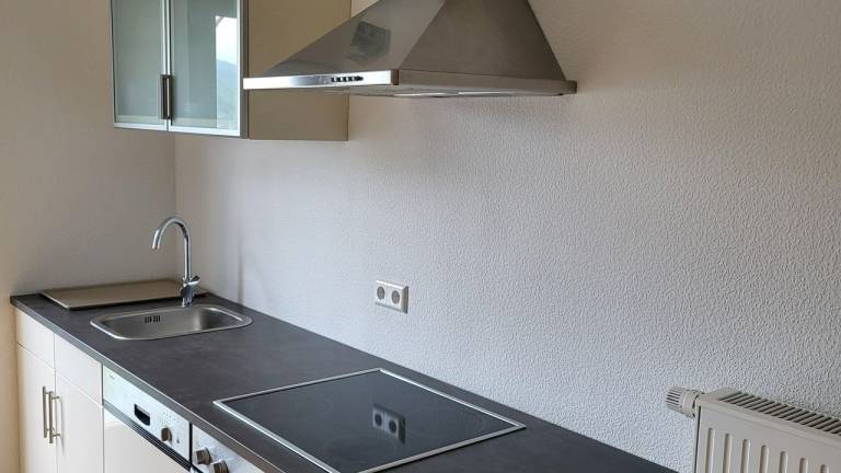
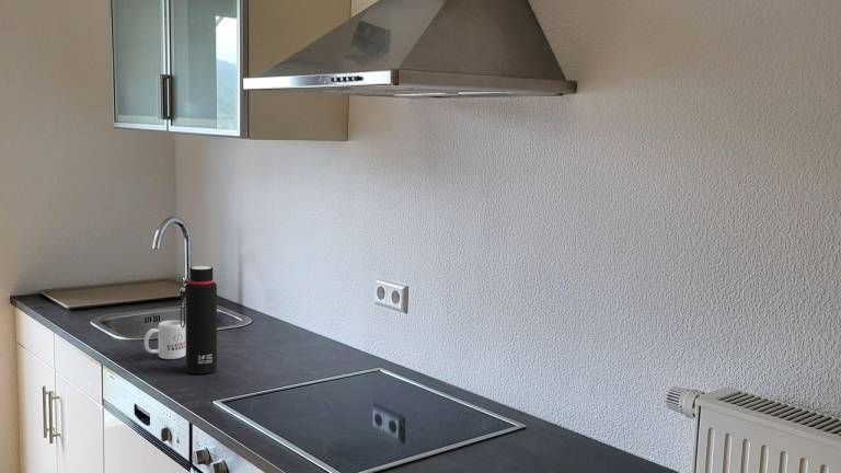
+ water bottle (198, 319)
+ mug (164, 341)
